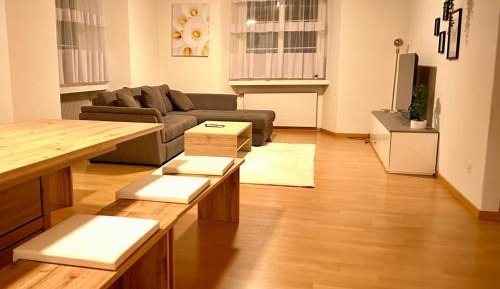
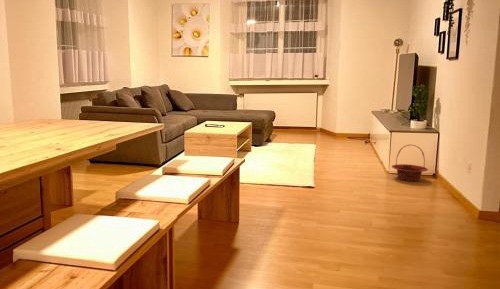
+ basket (410, 165)
